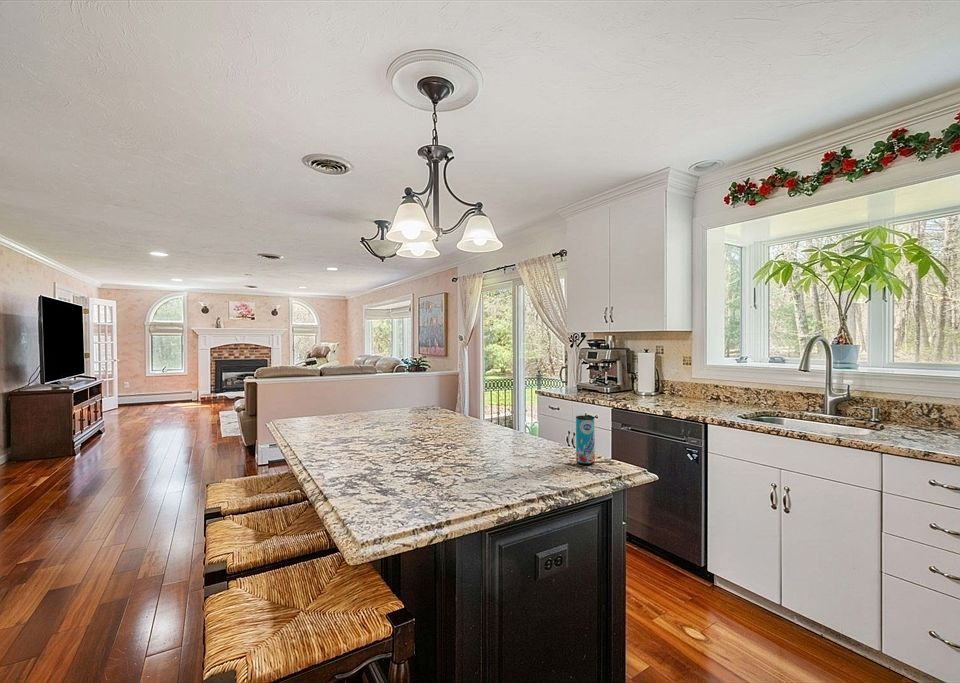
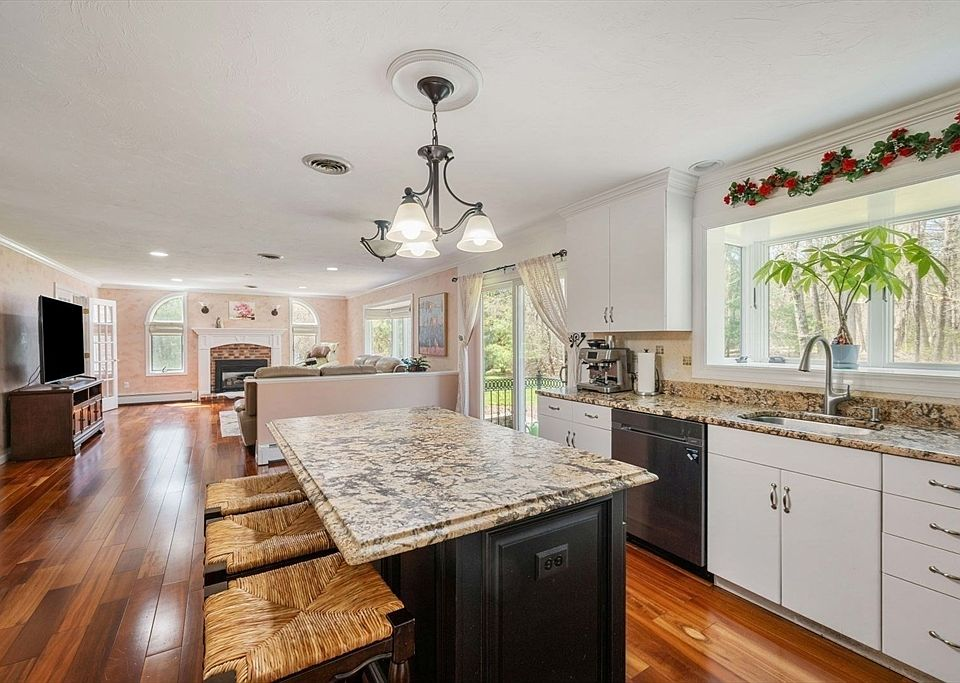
- beverage can (585, 439)
